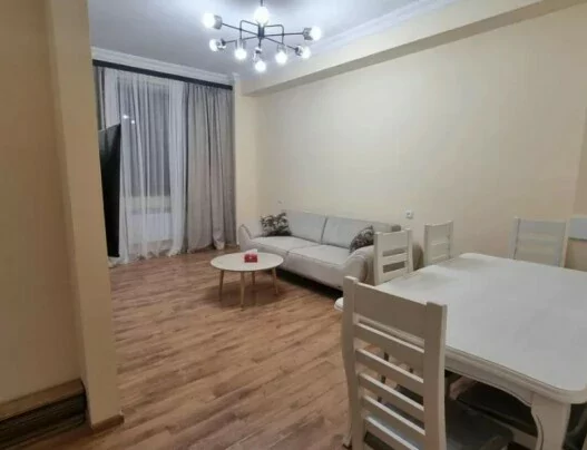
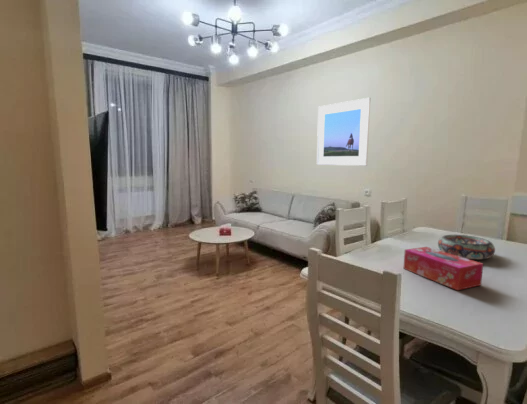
+ decorative bowl (465, 246)
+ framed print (341, 134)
+ tissue box (440, 266)
